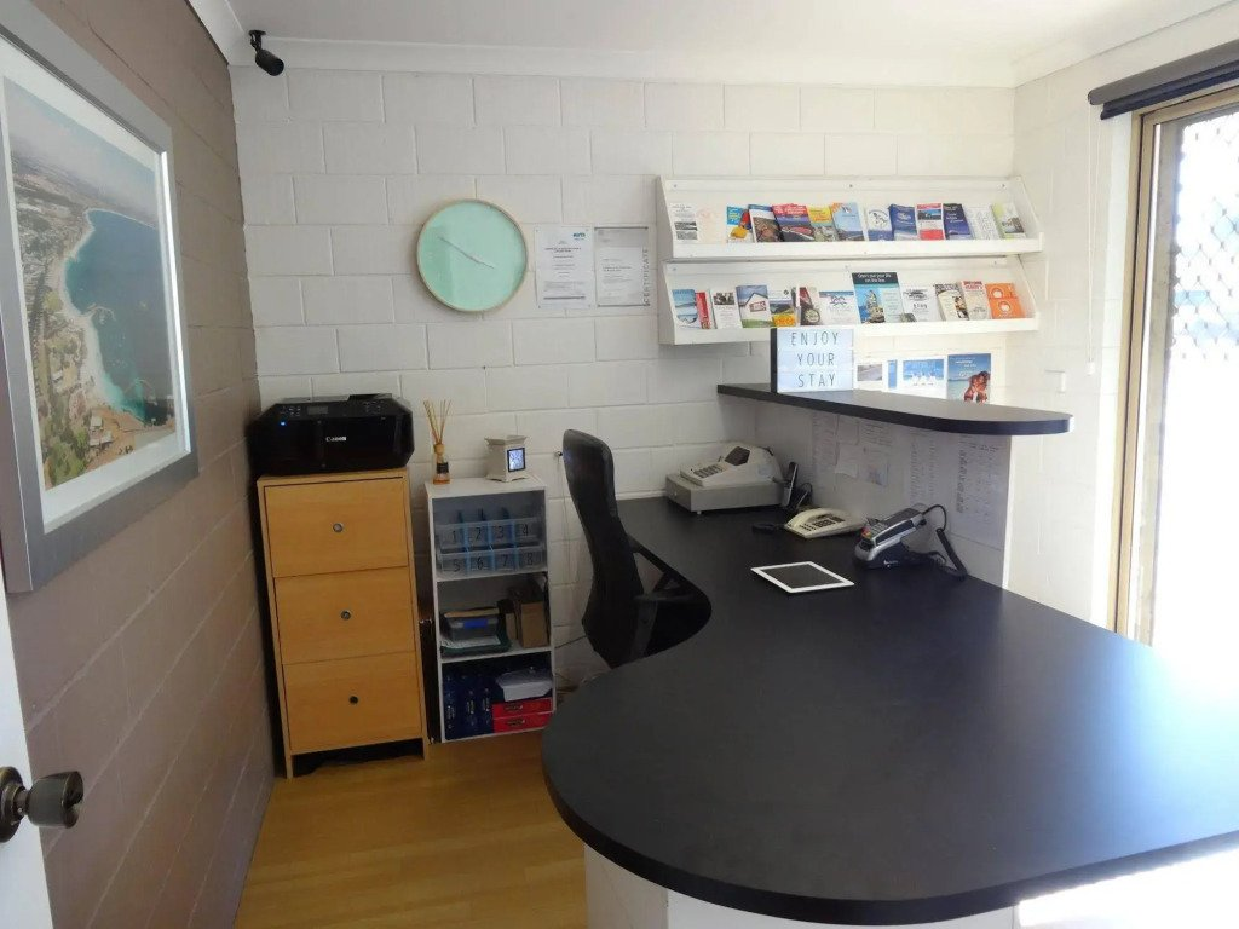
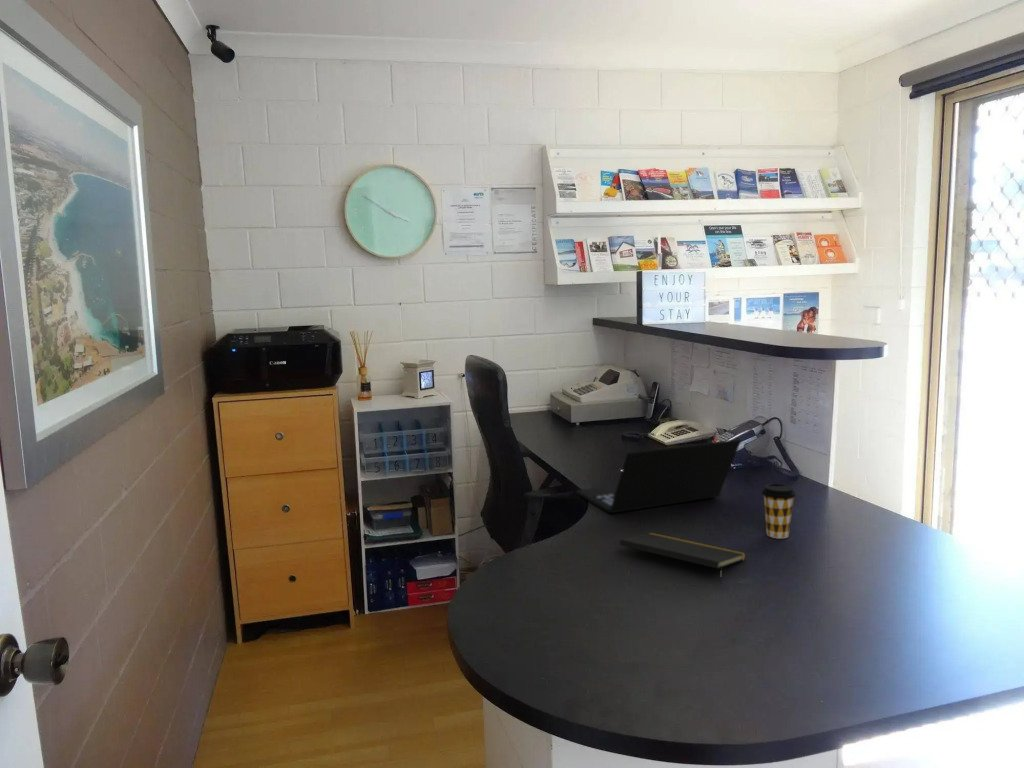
+ coffee cup (778, 511)
+ notepad (682, 549)
+ laptop (654, 467)
